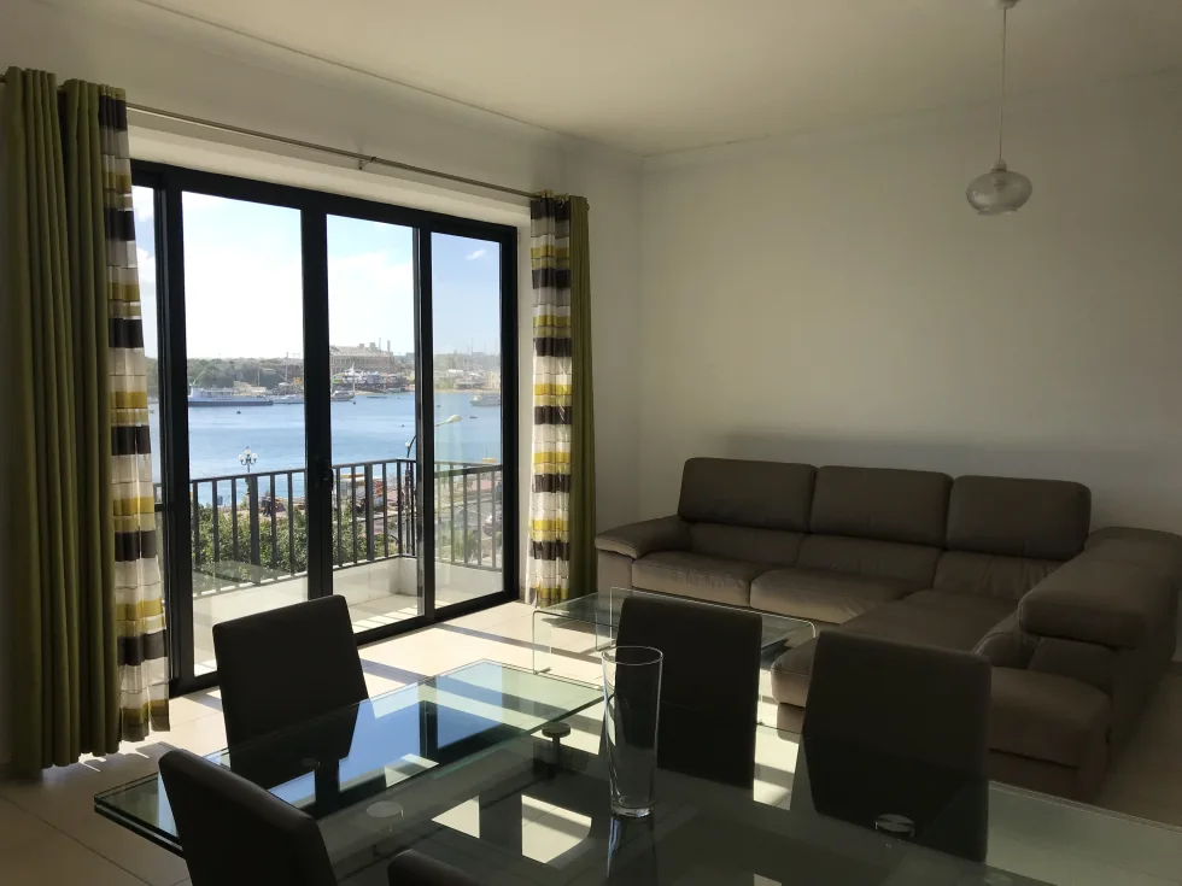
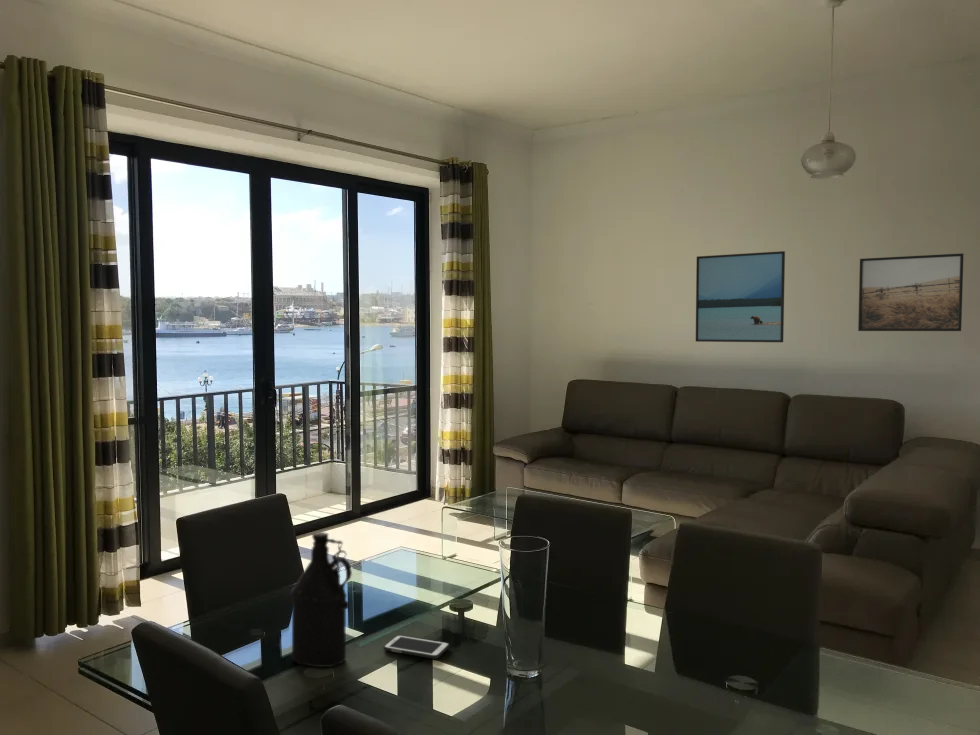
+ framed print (738, 298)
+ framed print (908, 293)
+ bottle (319, 596)
+ cell phone (416, 646)
